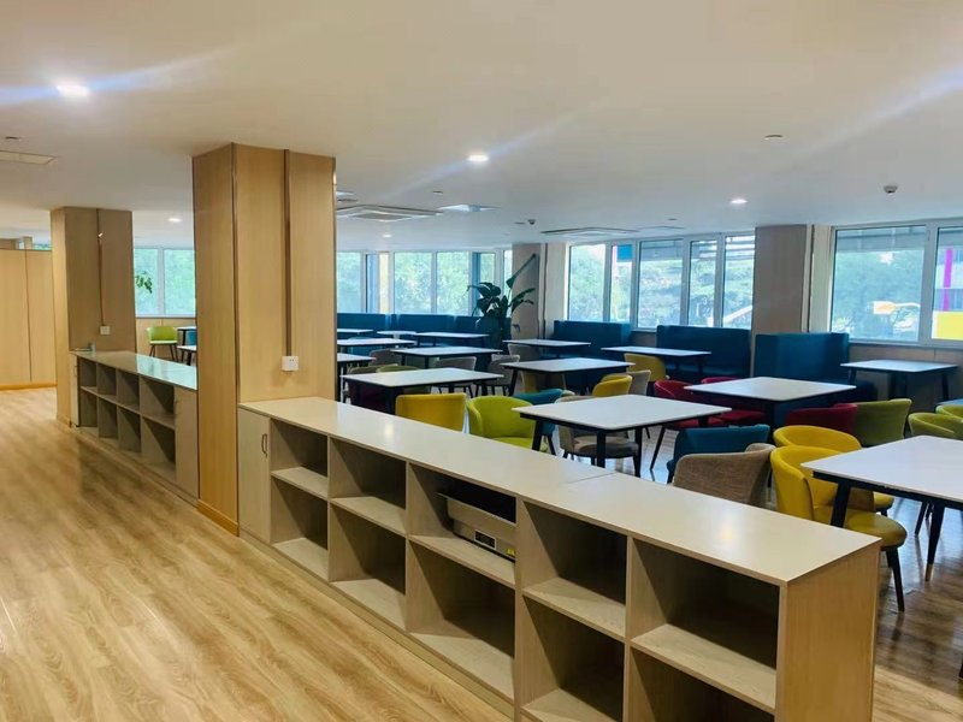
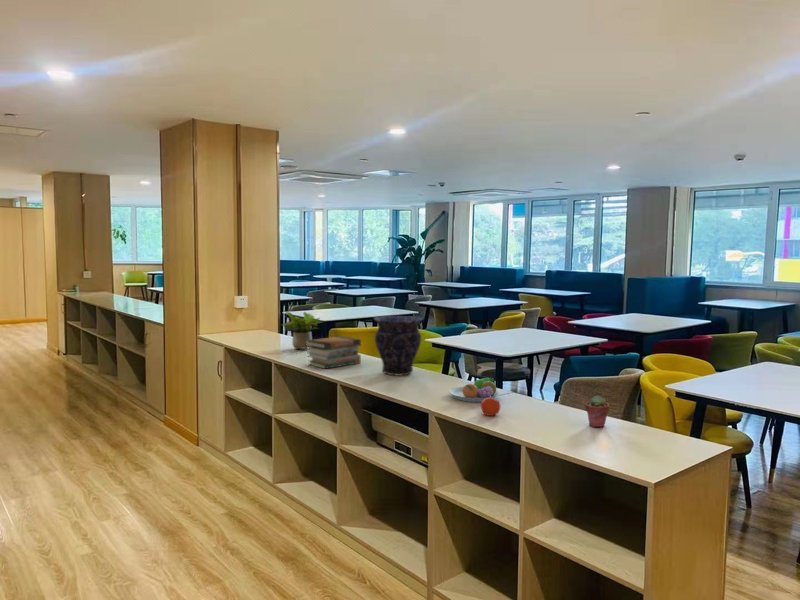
+ vase (397, 345)
+ apple (490, 405)
+ fruit bowl (475, 387)
+ book stack (333, 352)
+ potted succulent (597, 410)
+ potted plant (302, 329)
